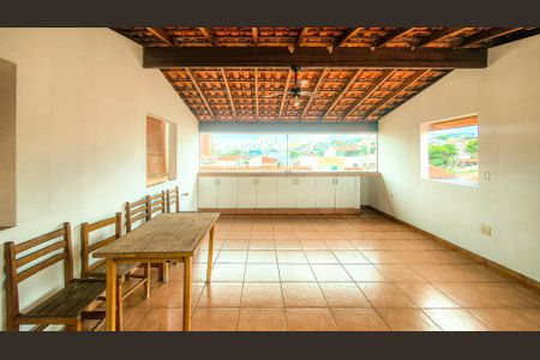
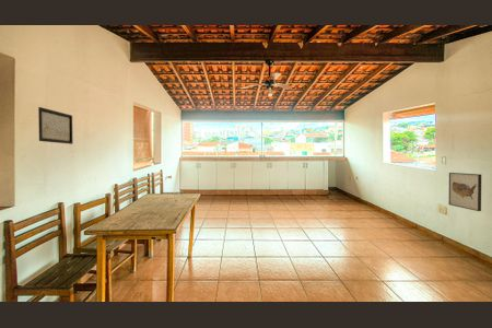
+ wall art (57, 127)
+ wall art (464, 190)
